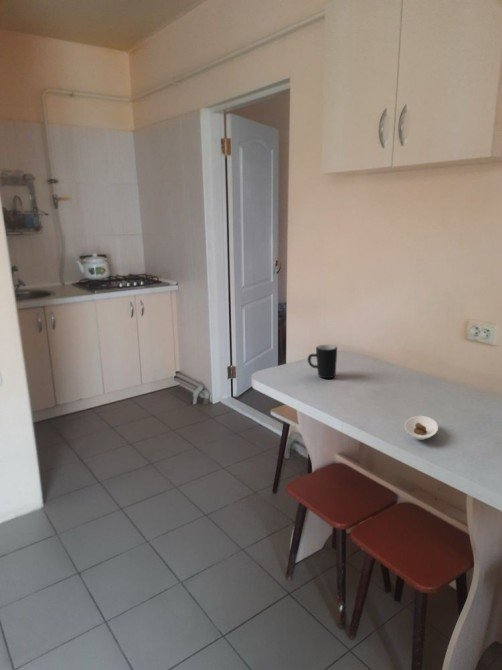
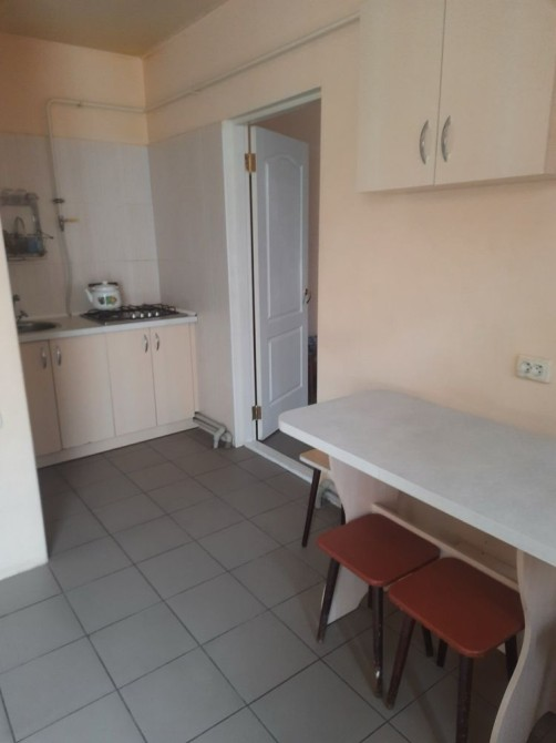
- mug (321, 361)
- saucer (421, 429)
